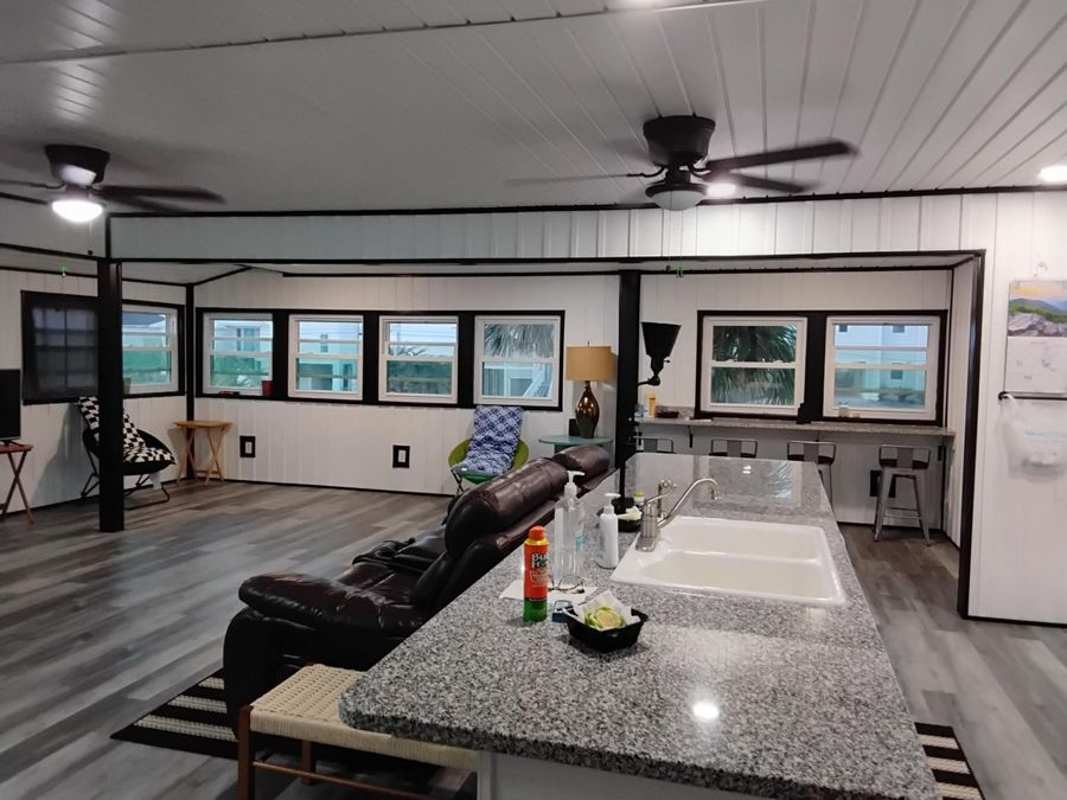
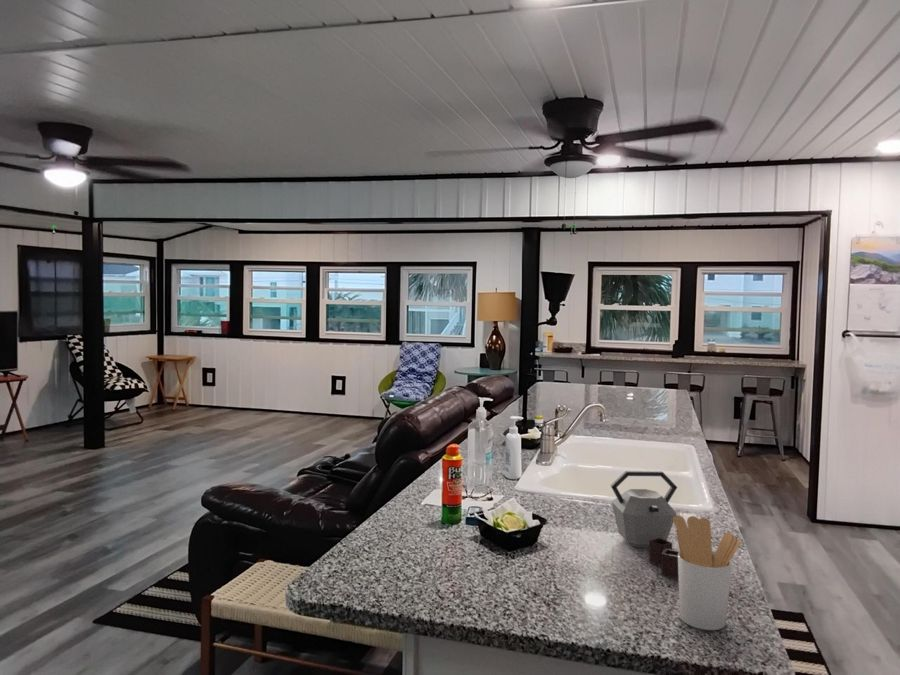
+ kettle (653, 516)
+ utensil holder (699, 568)
